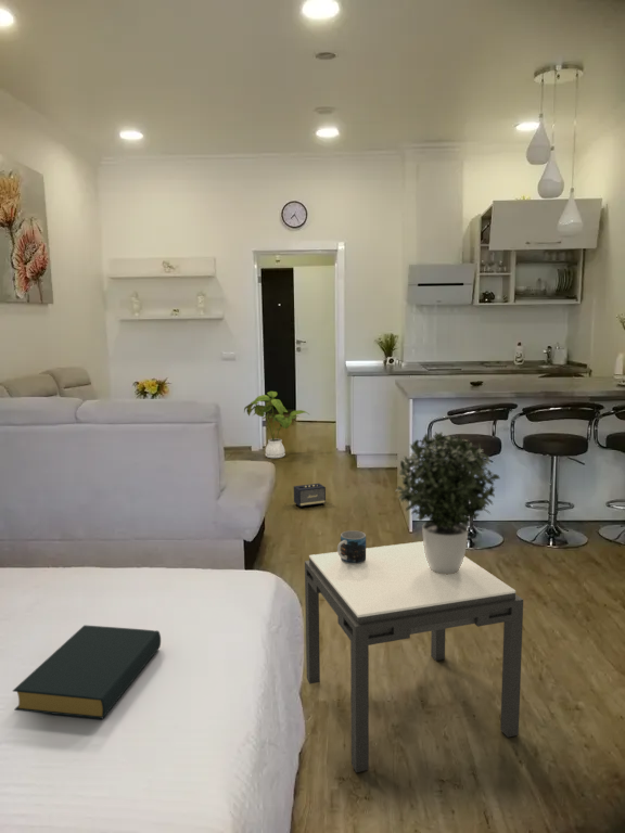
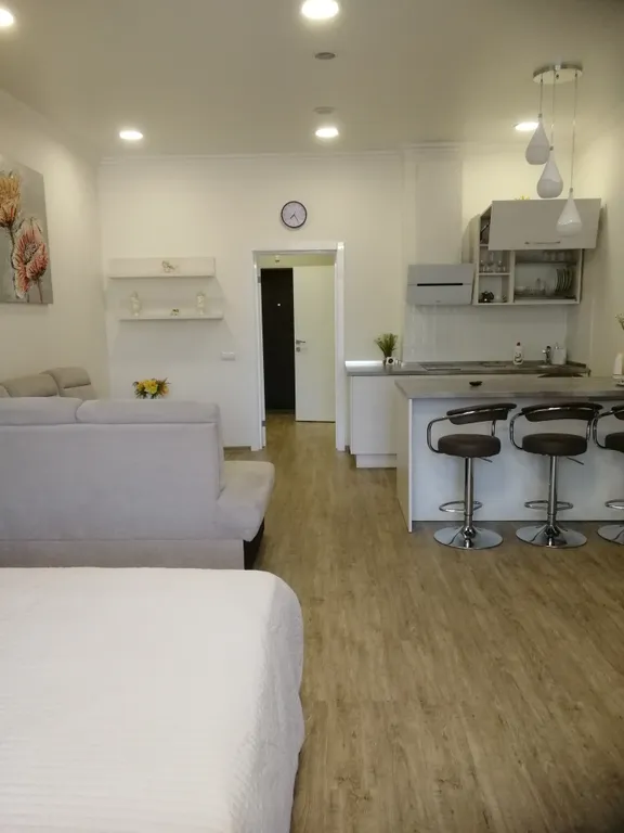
- hardback book (93, 667)
- potted plant (444, 501)
- mug (349, 548)
- speaker (309, 495)
- side table (405, 638)
- house plant (273, 424)
